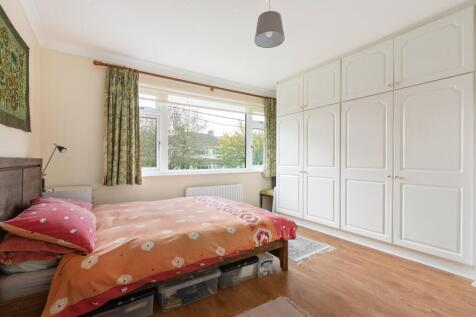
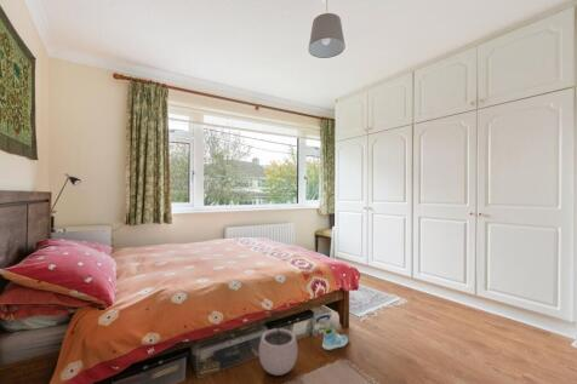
+ sneaker (336, 334)
+ plant pot (278, 345)
